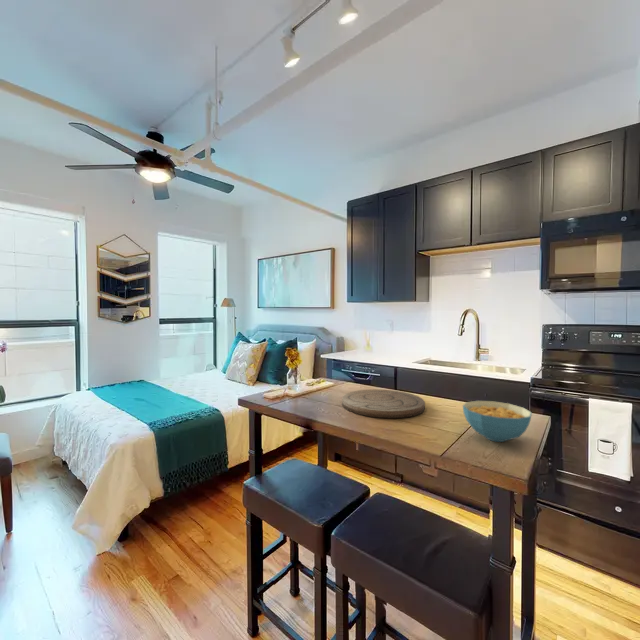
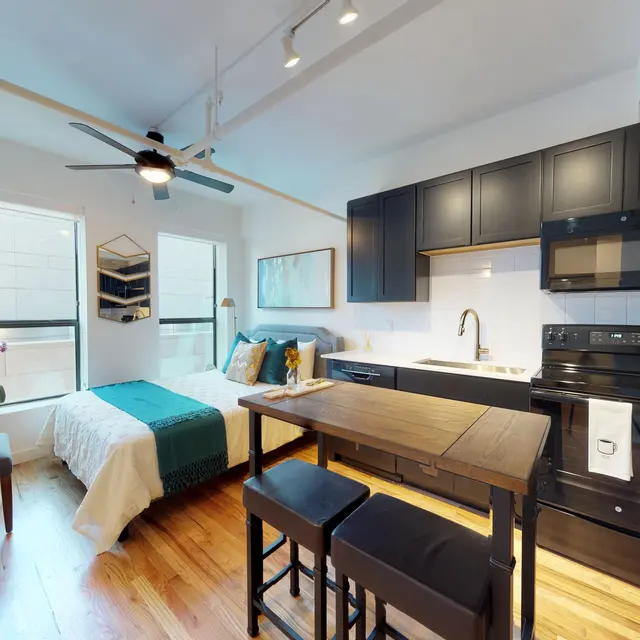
- cereal bowl (495, 423)
- cutting board (382, 402)
